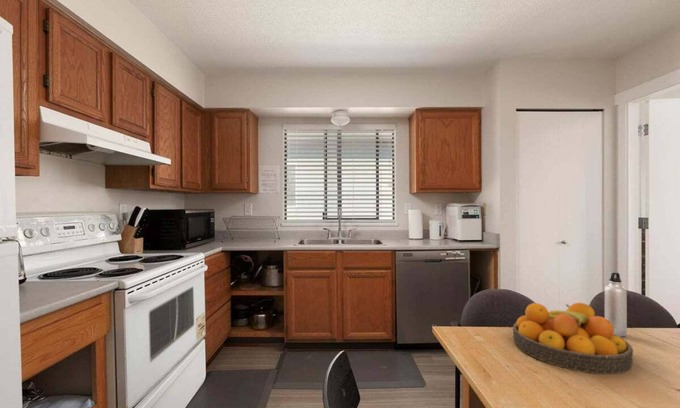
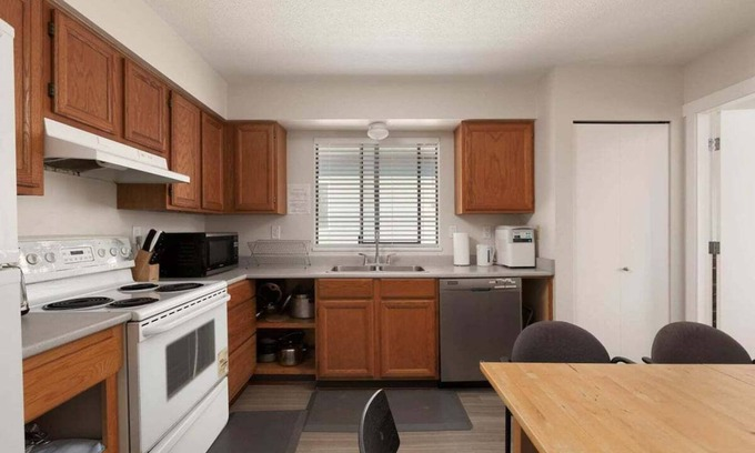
- fruit bowl (567, 327)
- water bottle (615, 303)
